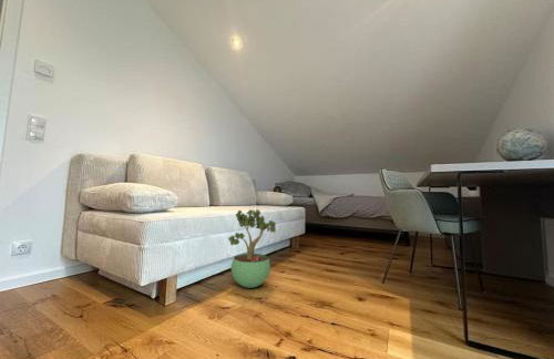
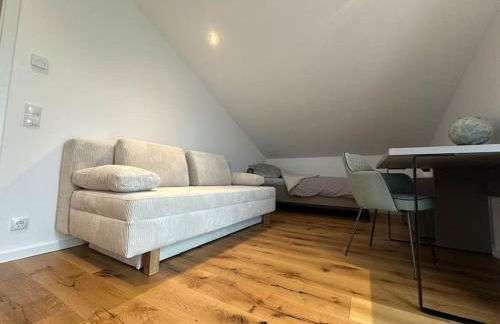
- potted plant (253, 247)
